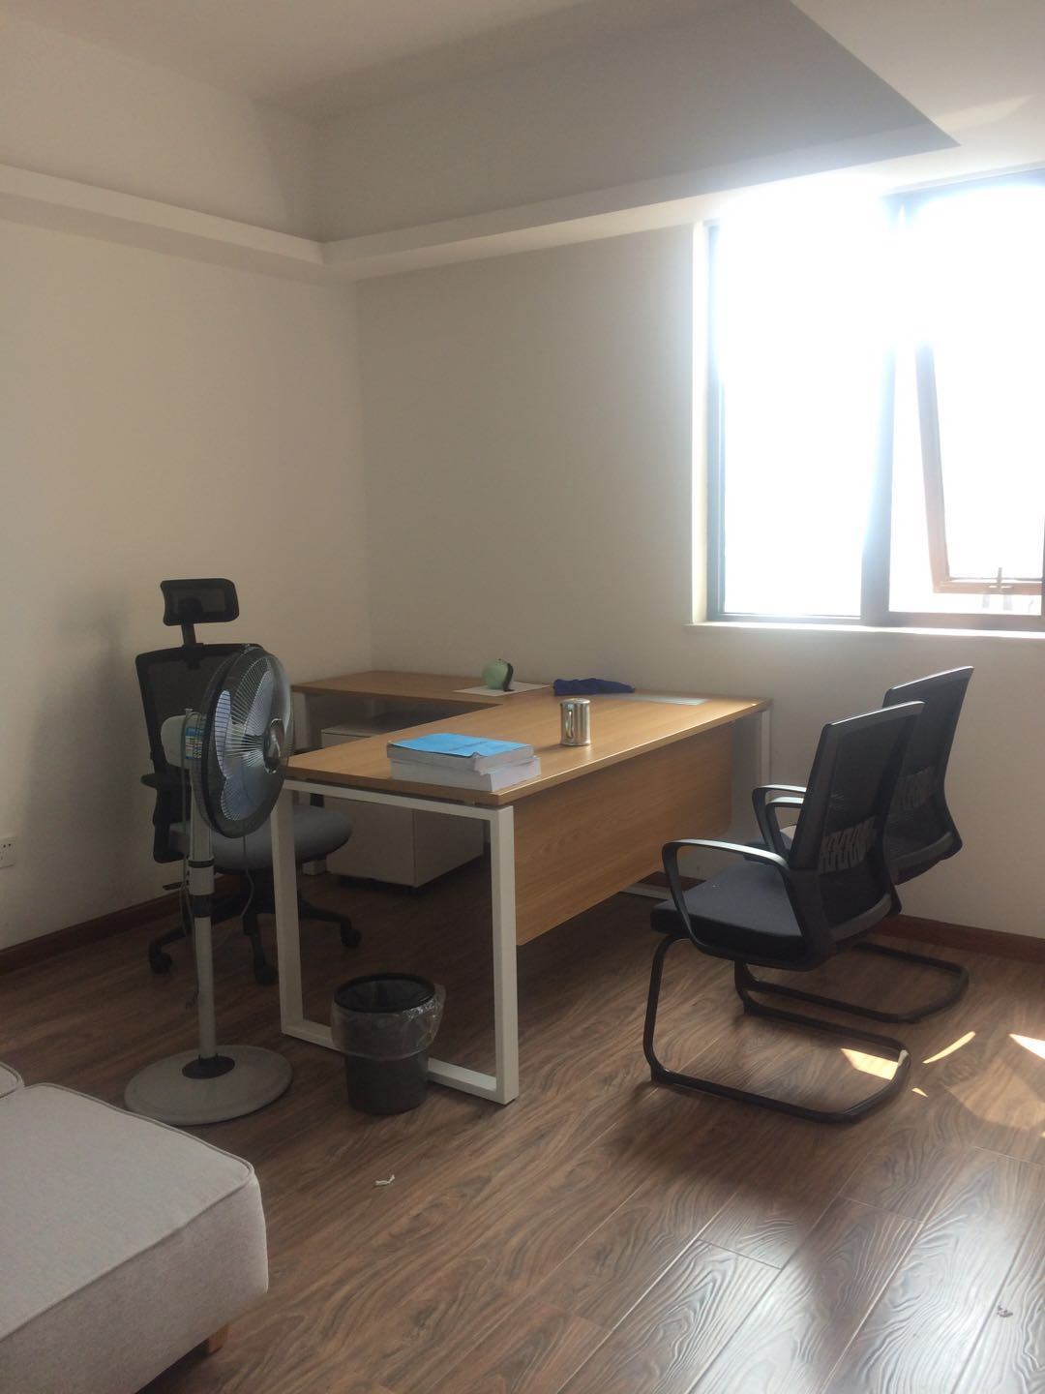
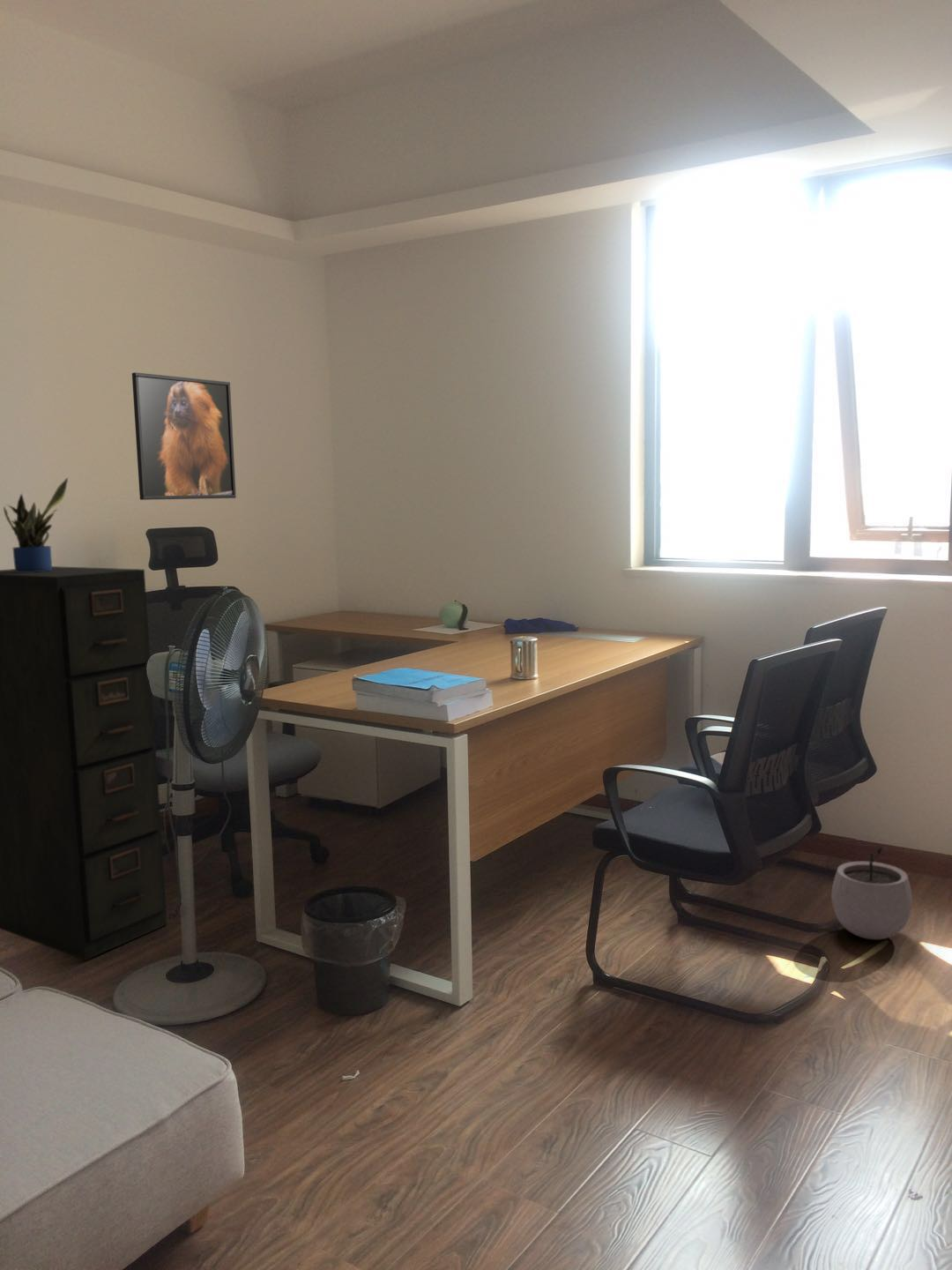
+ potted plant (37, 524)
+ plant pot (871, 890)
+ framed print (186, 438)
+ filing cabinet (70, 752)
